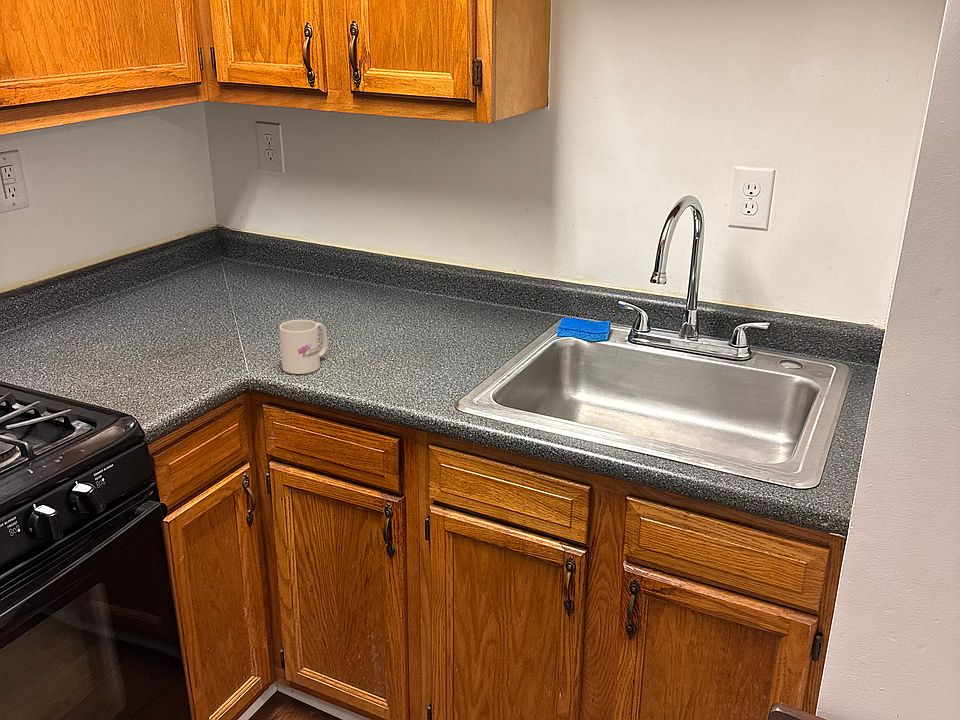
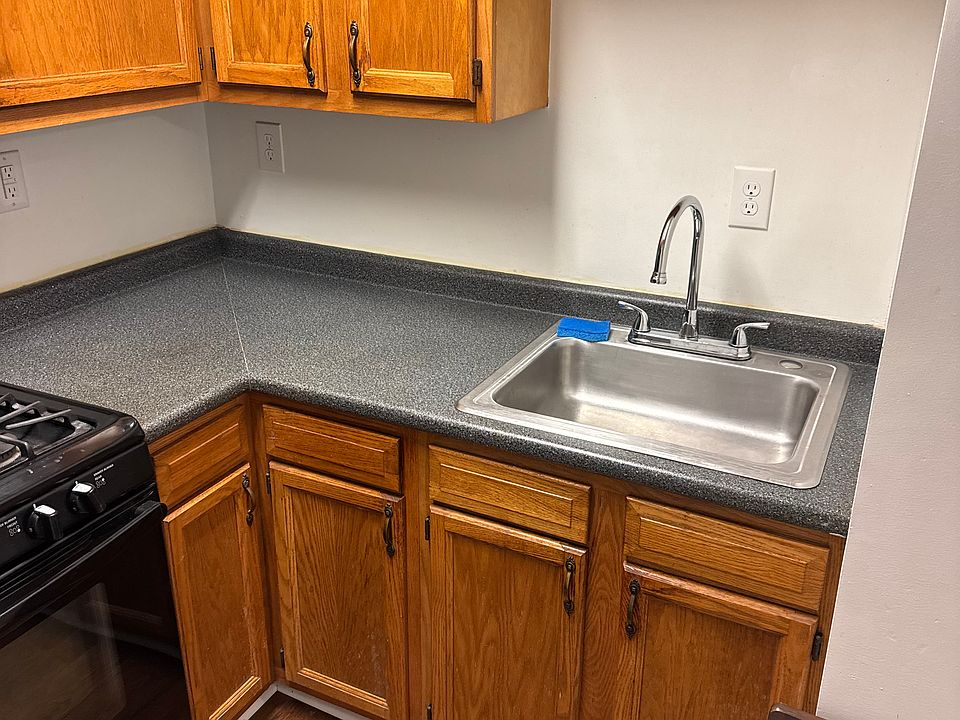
- mug (306, 344)
